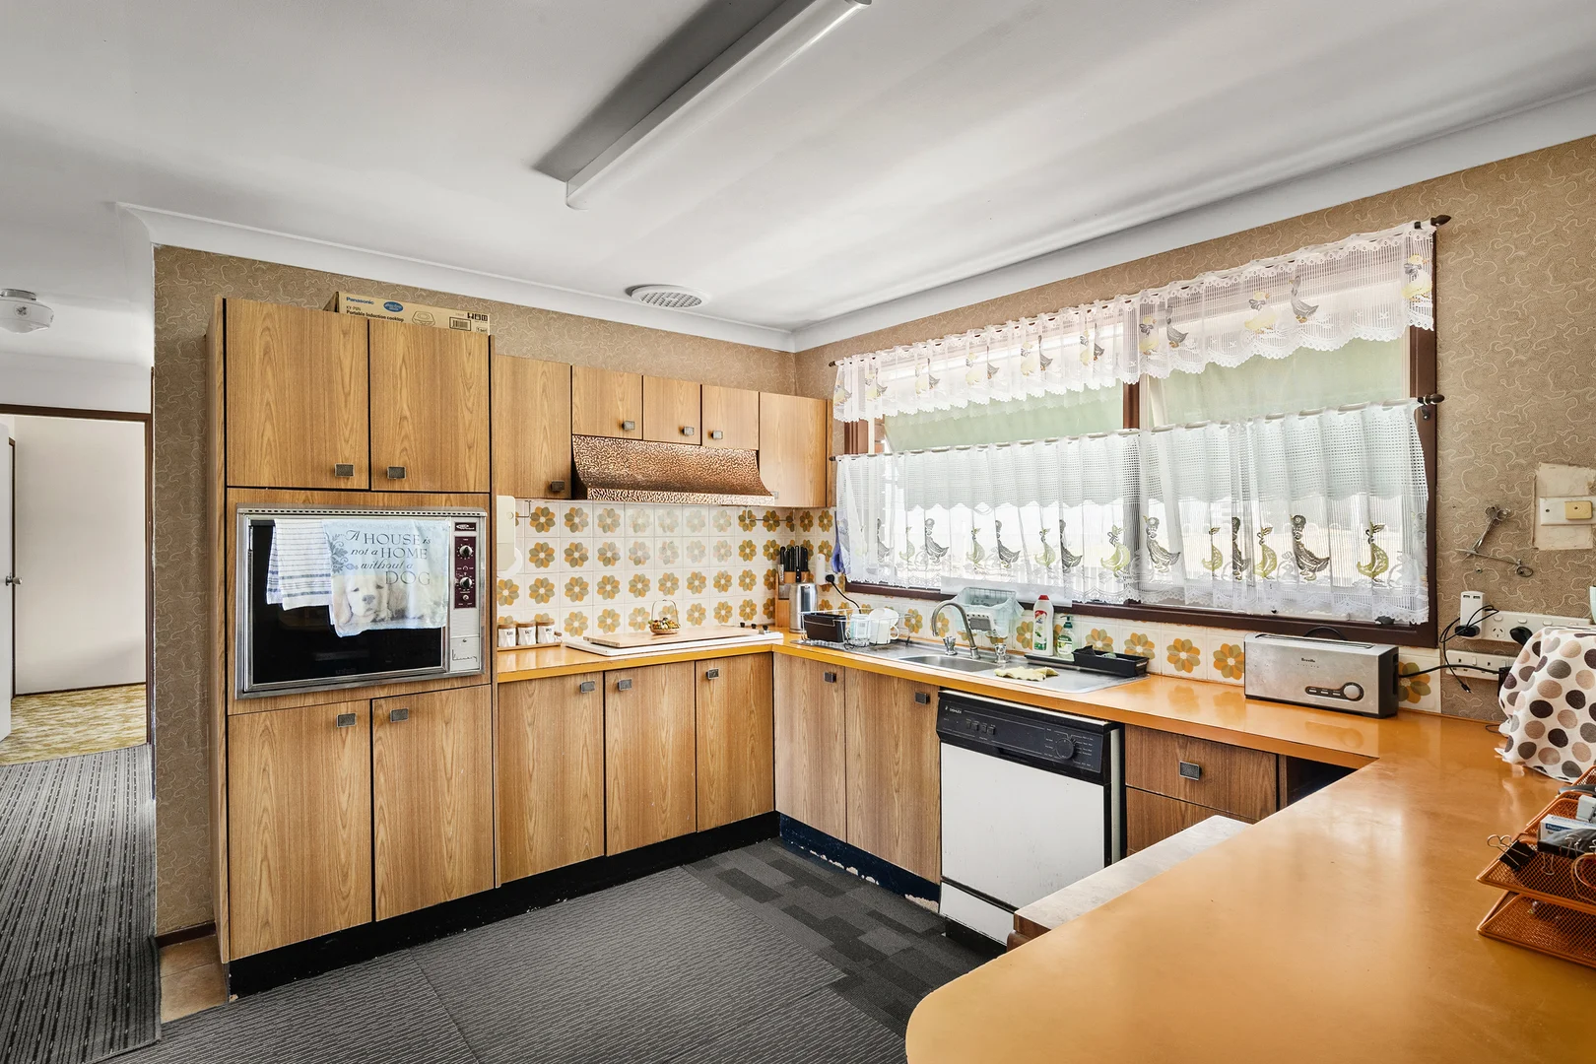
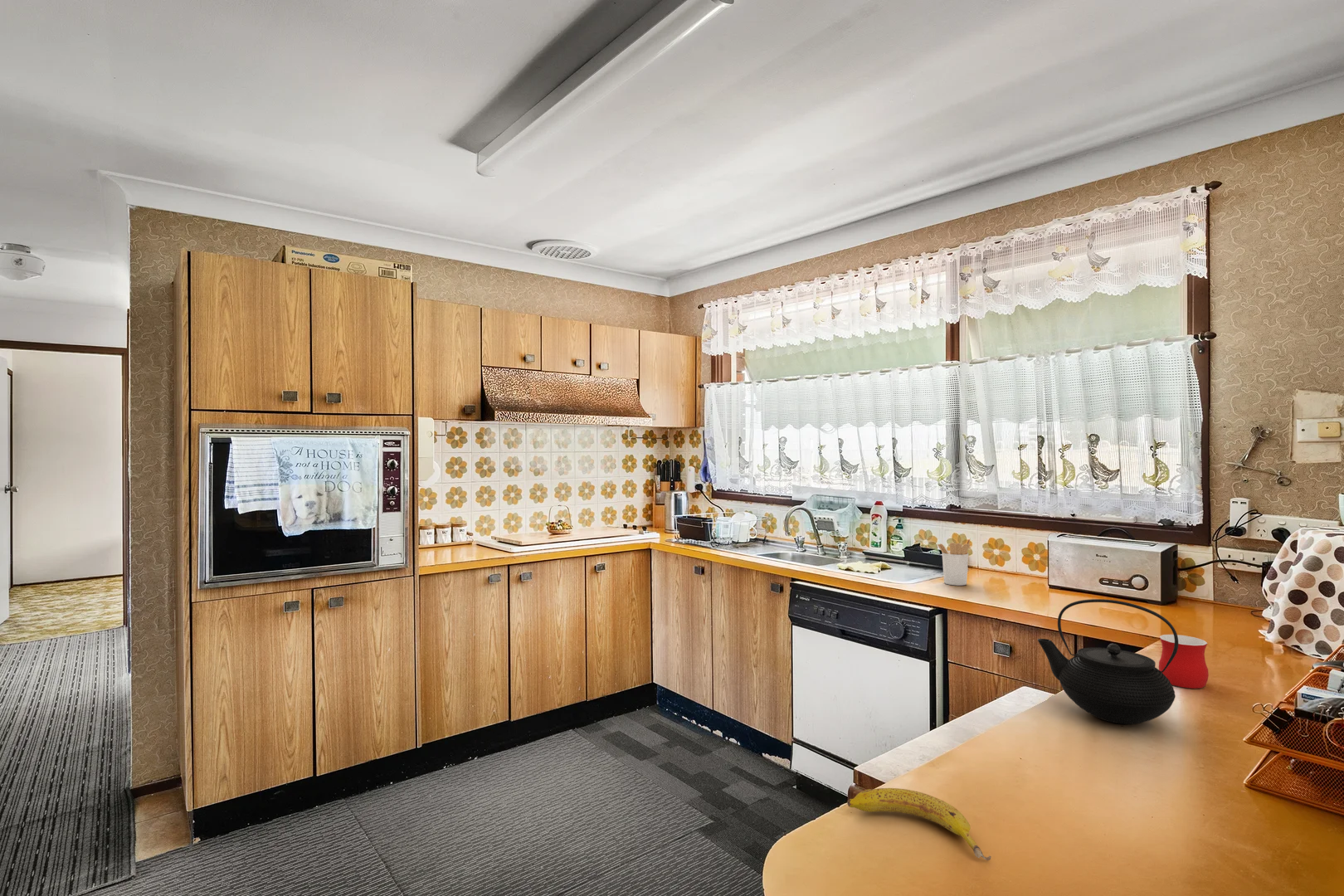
+ teapot (1103, 657)
+ mug (1183, 660)
+ utensil holder (957, 562)
+ fruit (918, 814)
